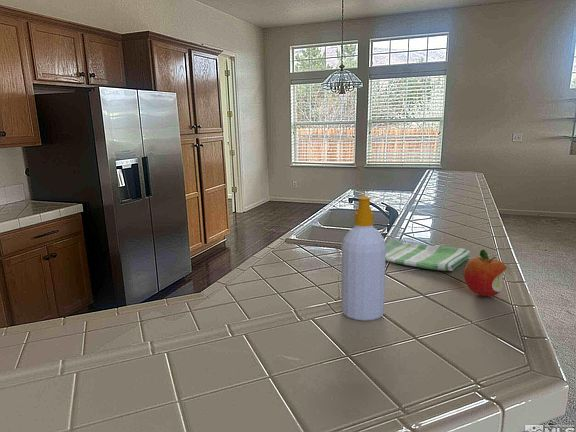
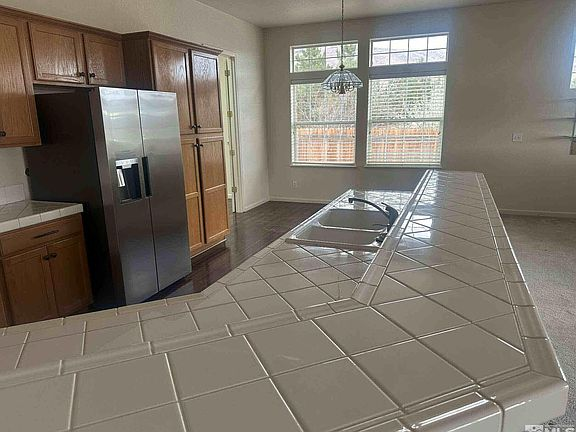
- fruit (484, 272)
- dish towel (418, 253)
- soap bottle (363, 255)
